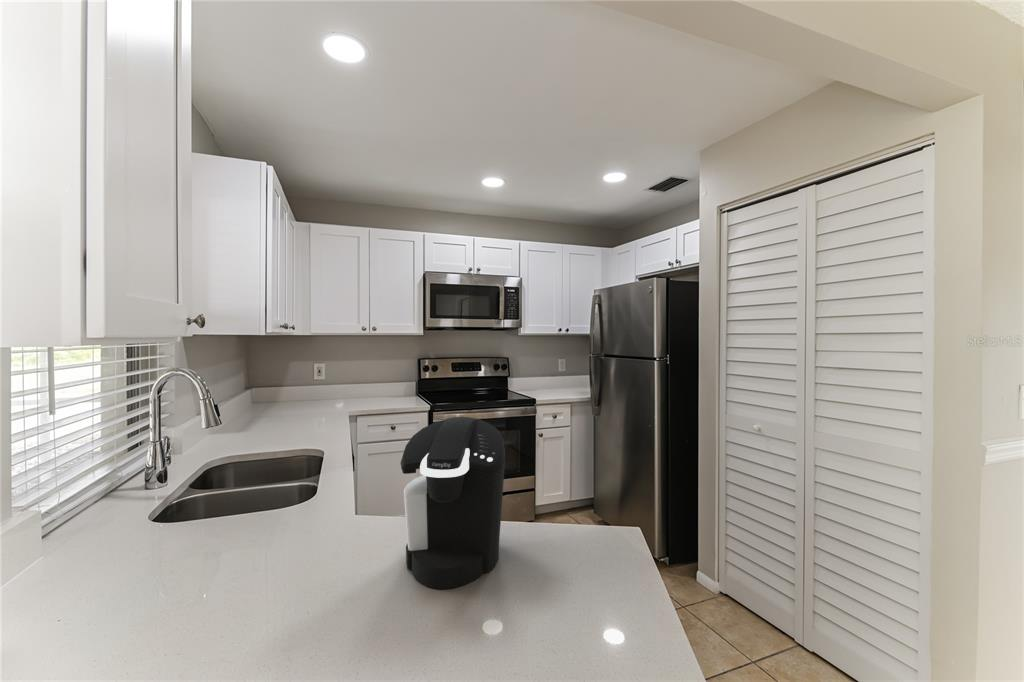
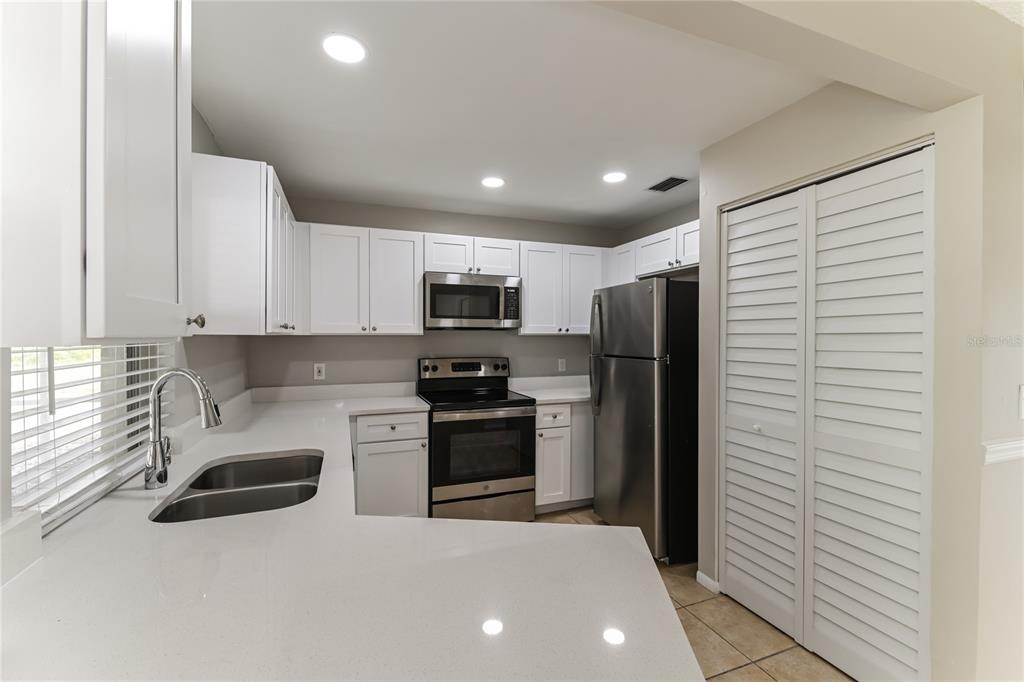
- coffee maker (452, 491)
